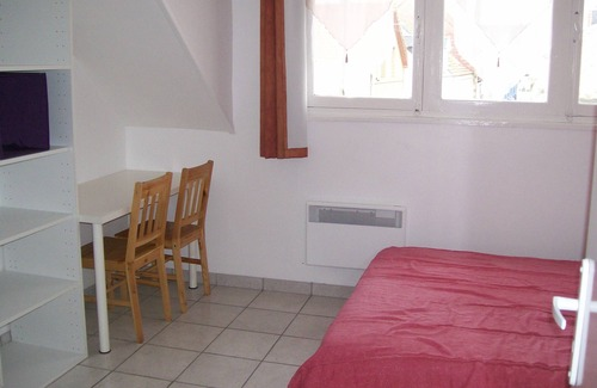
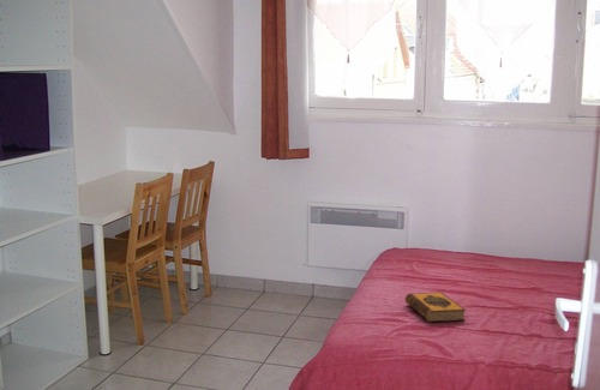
+ hardback book (433, 306)
